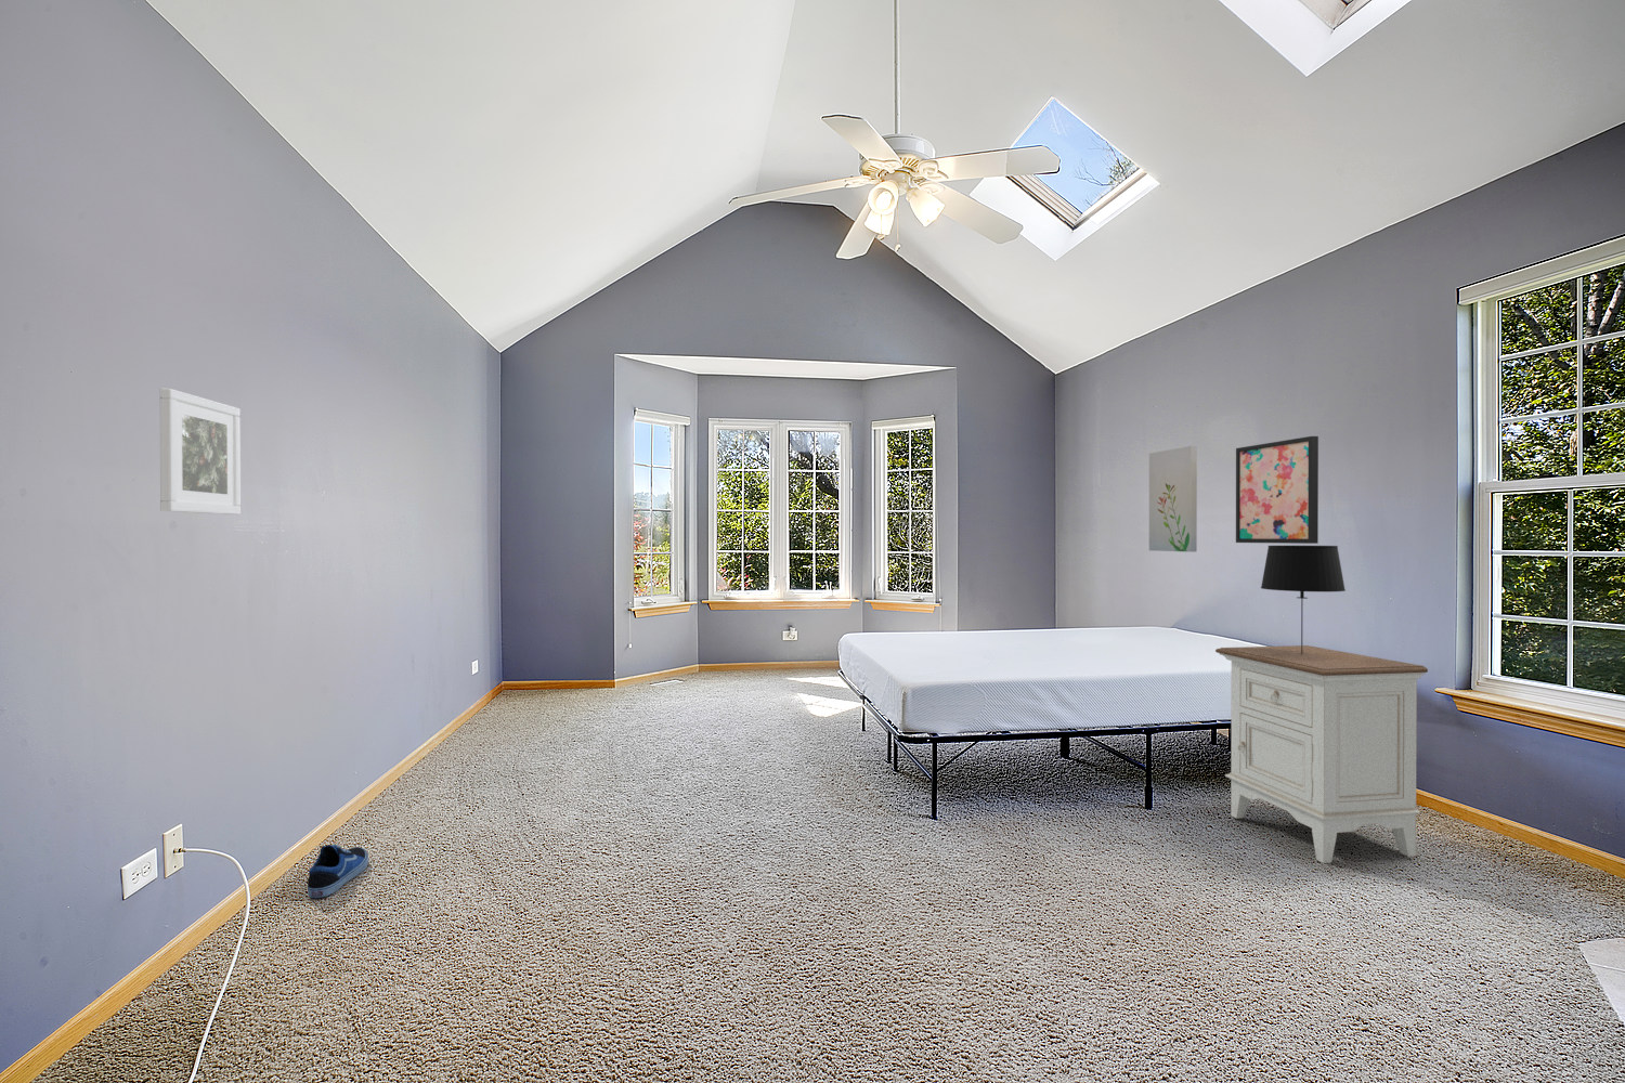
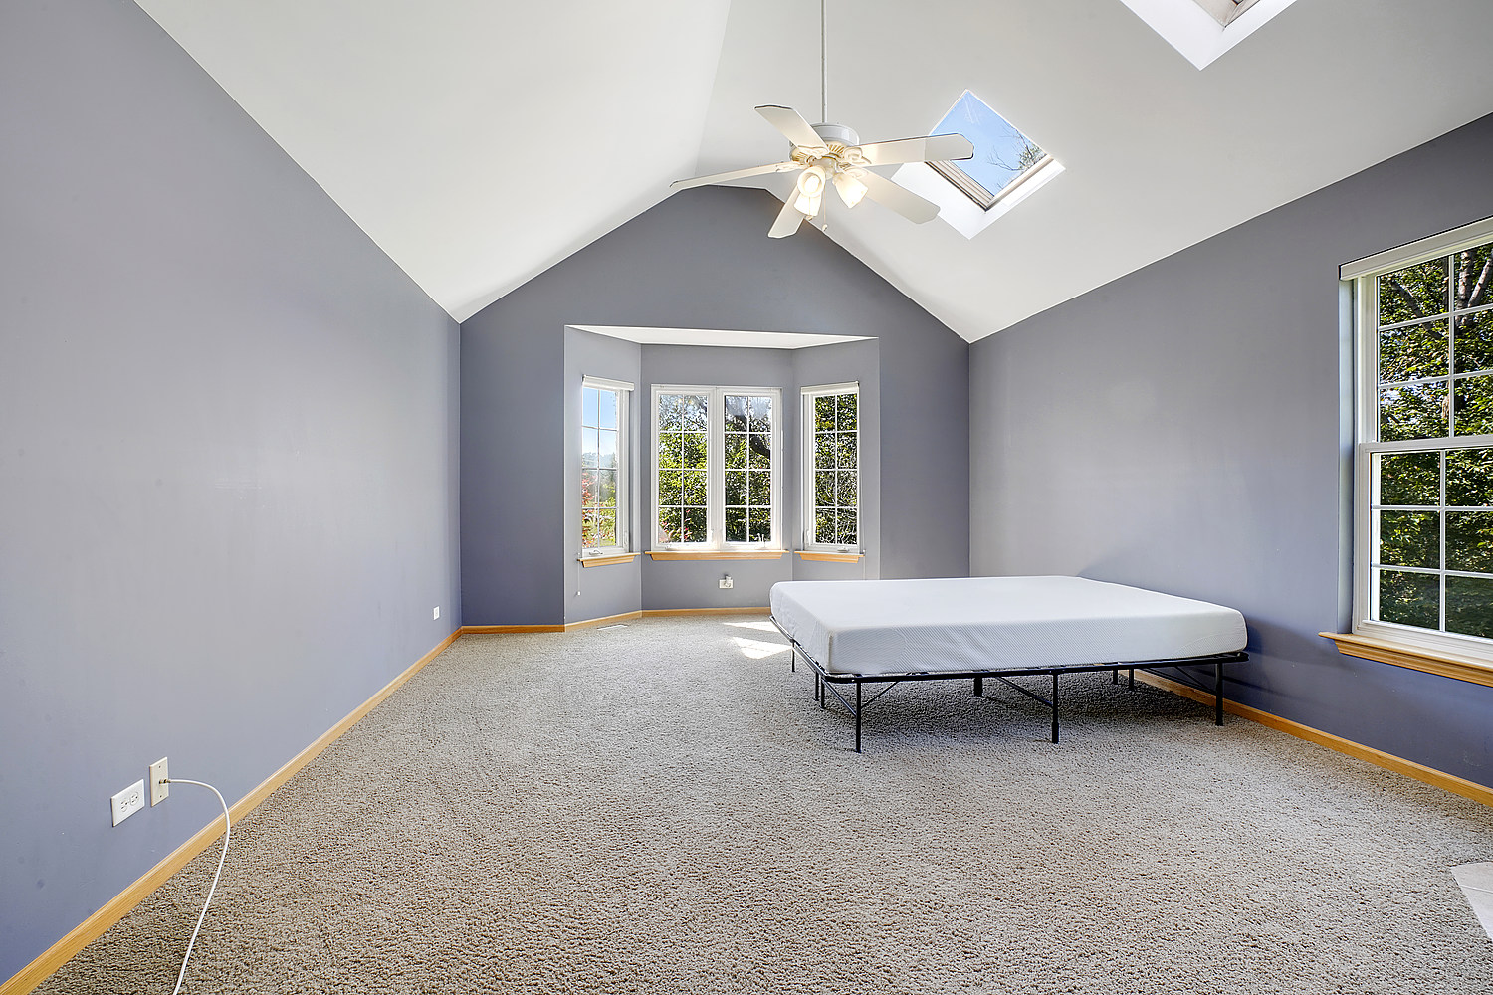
- shoe (340, 858)
- nightstand (1312, 745)
- wall art (1274, 493)
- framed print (203, 456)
- table lamp (1301, 598)
- wall art (1172, 500)
